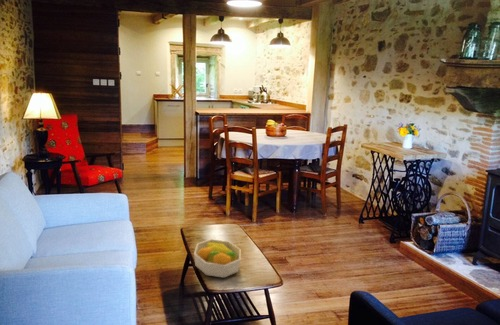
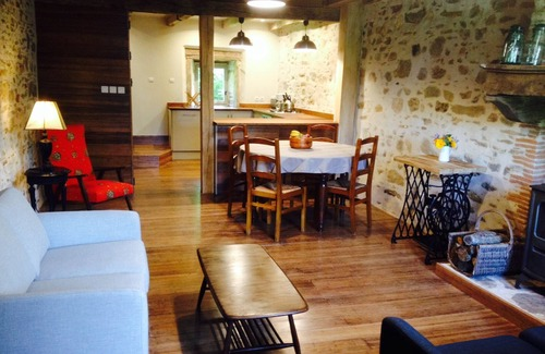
- fruit bowl (217, 255)
